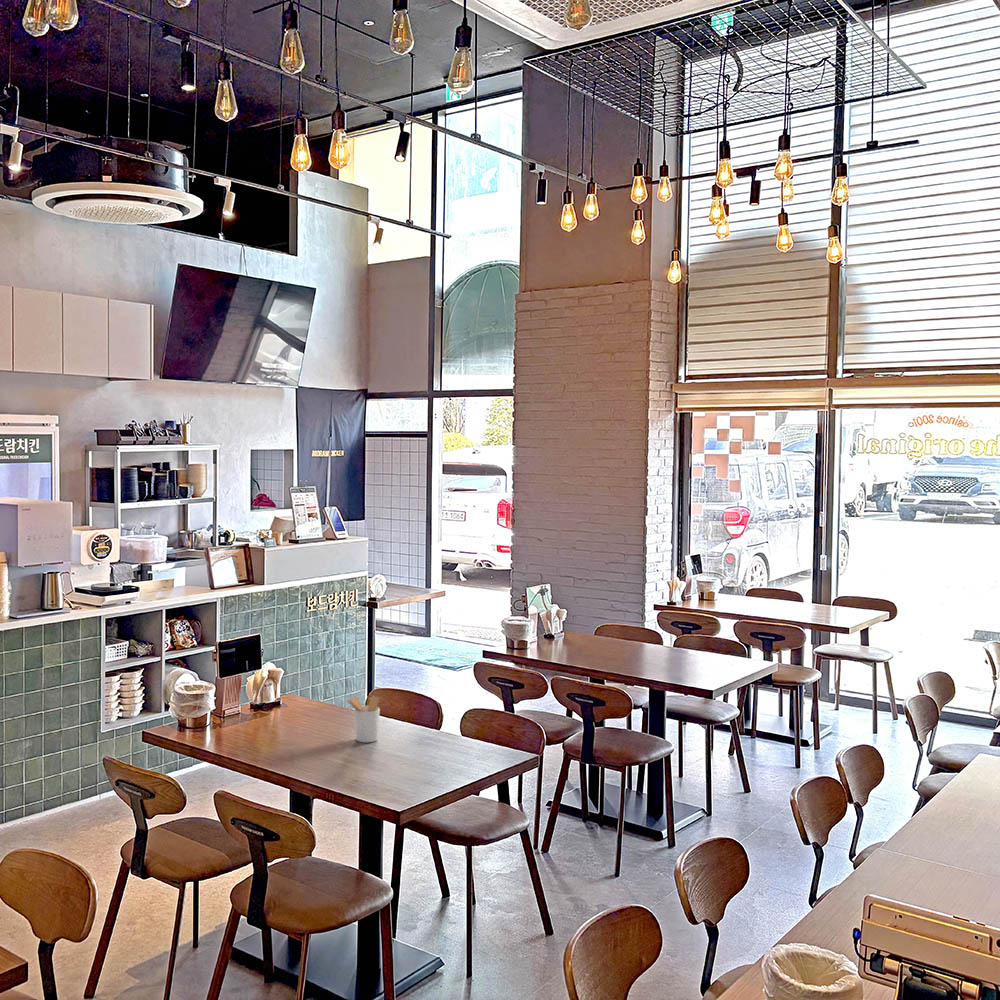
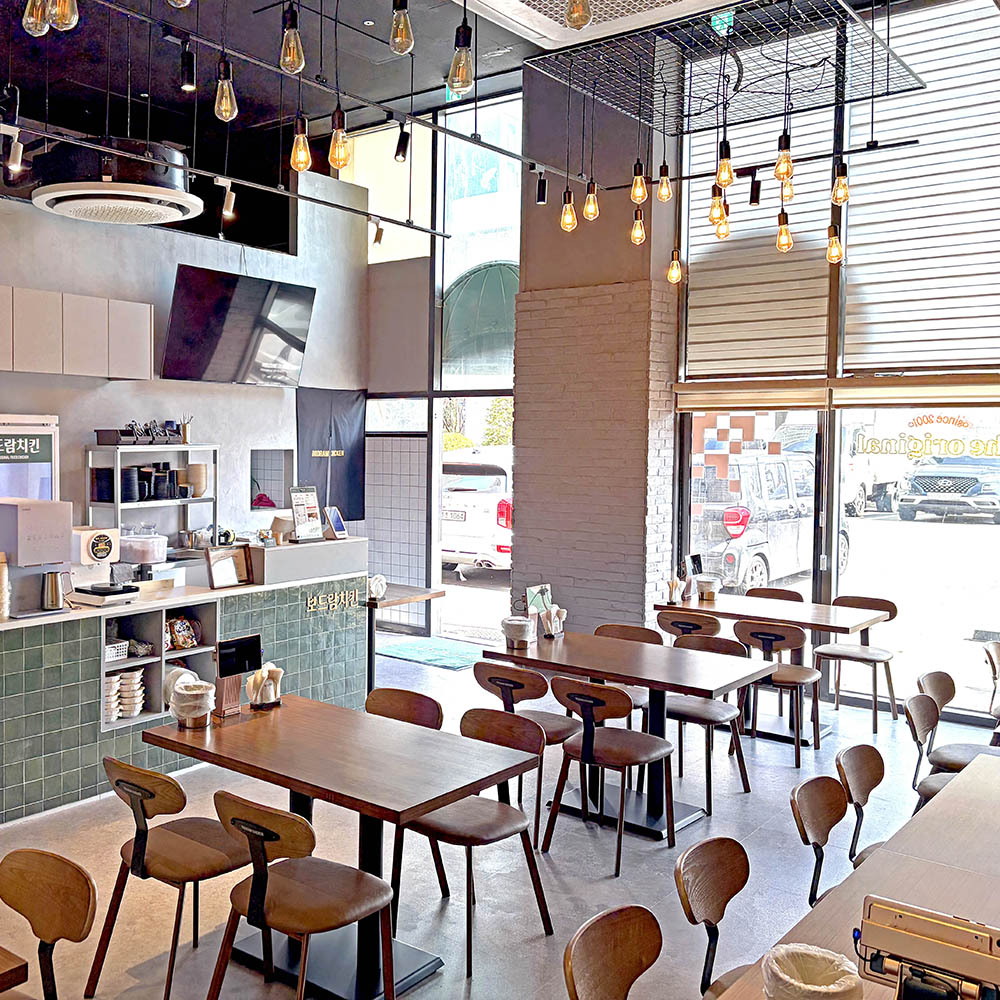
- utensil holder (361, 717)
